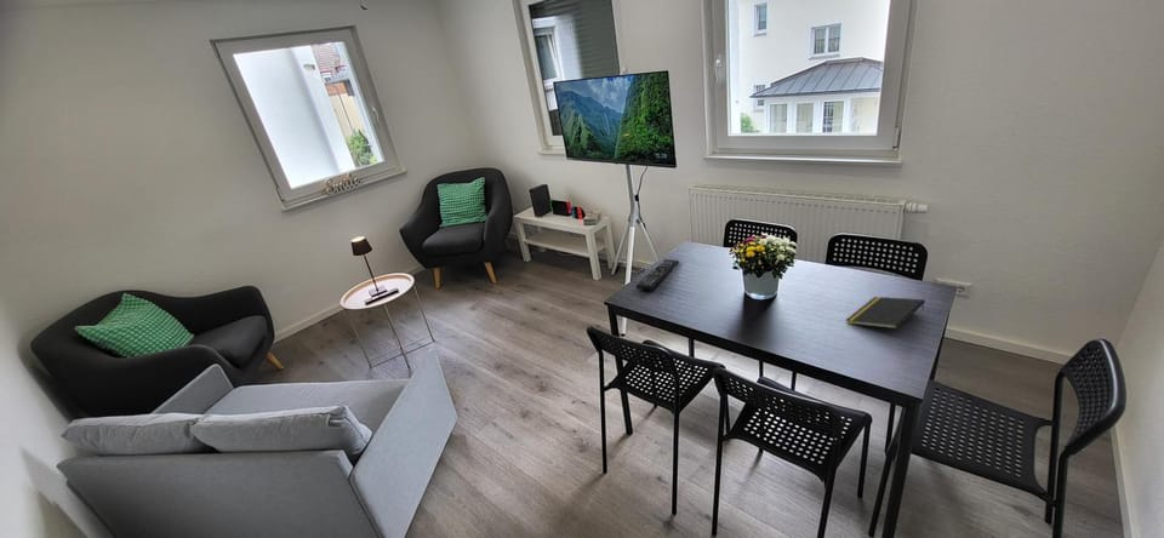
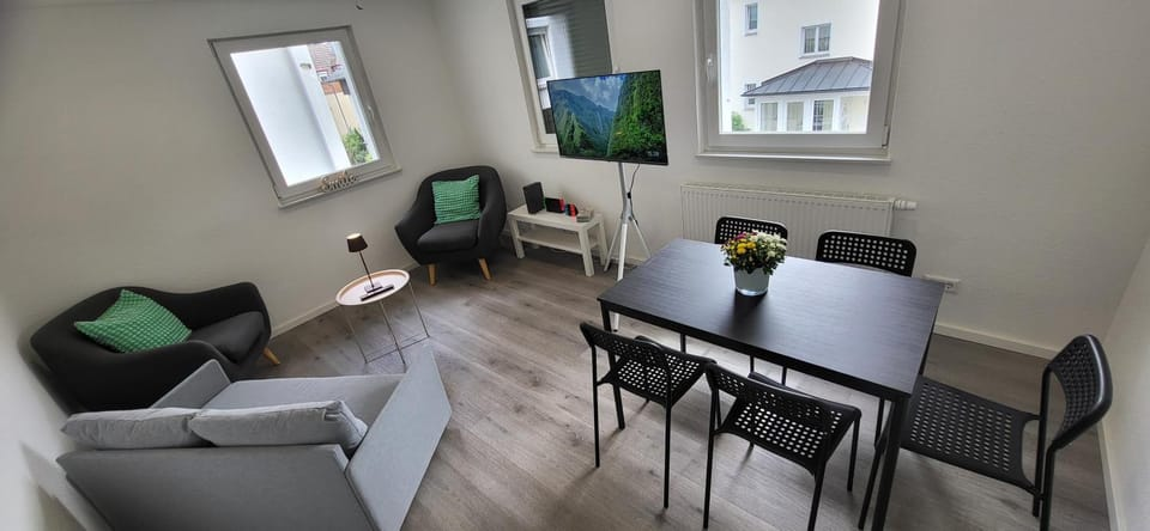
- remote control (658, 273)
- notepad (884, 311)
